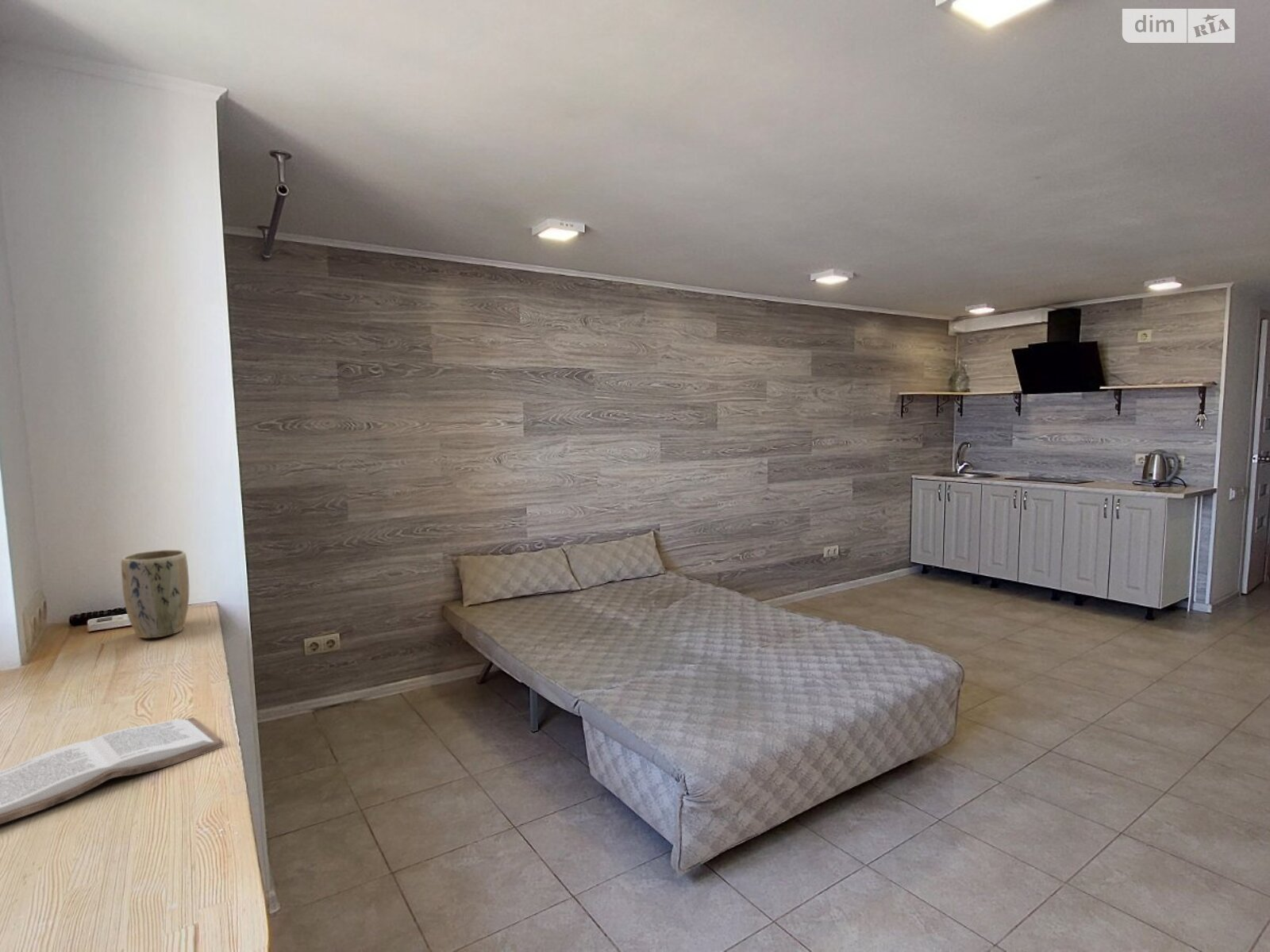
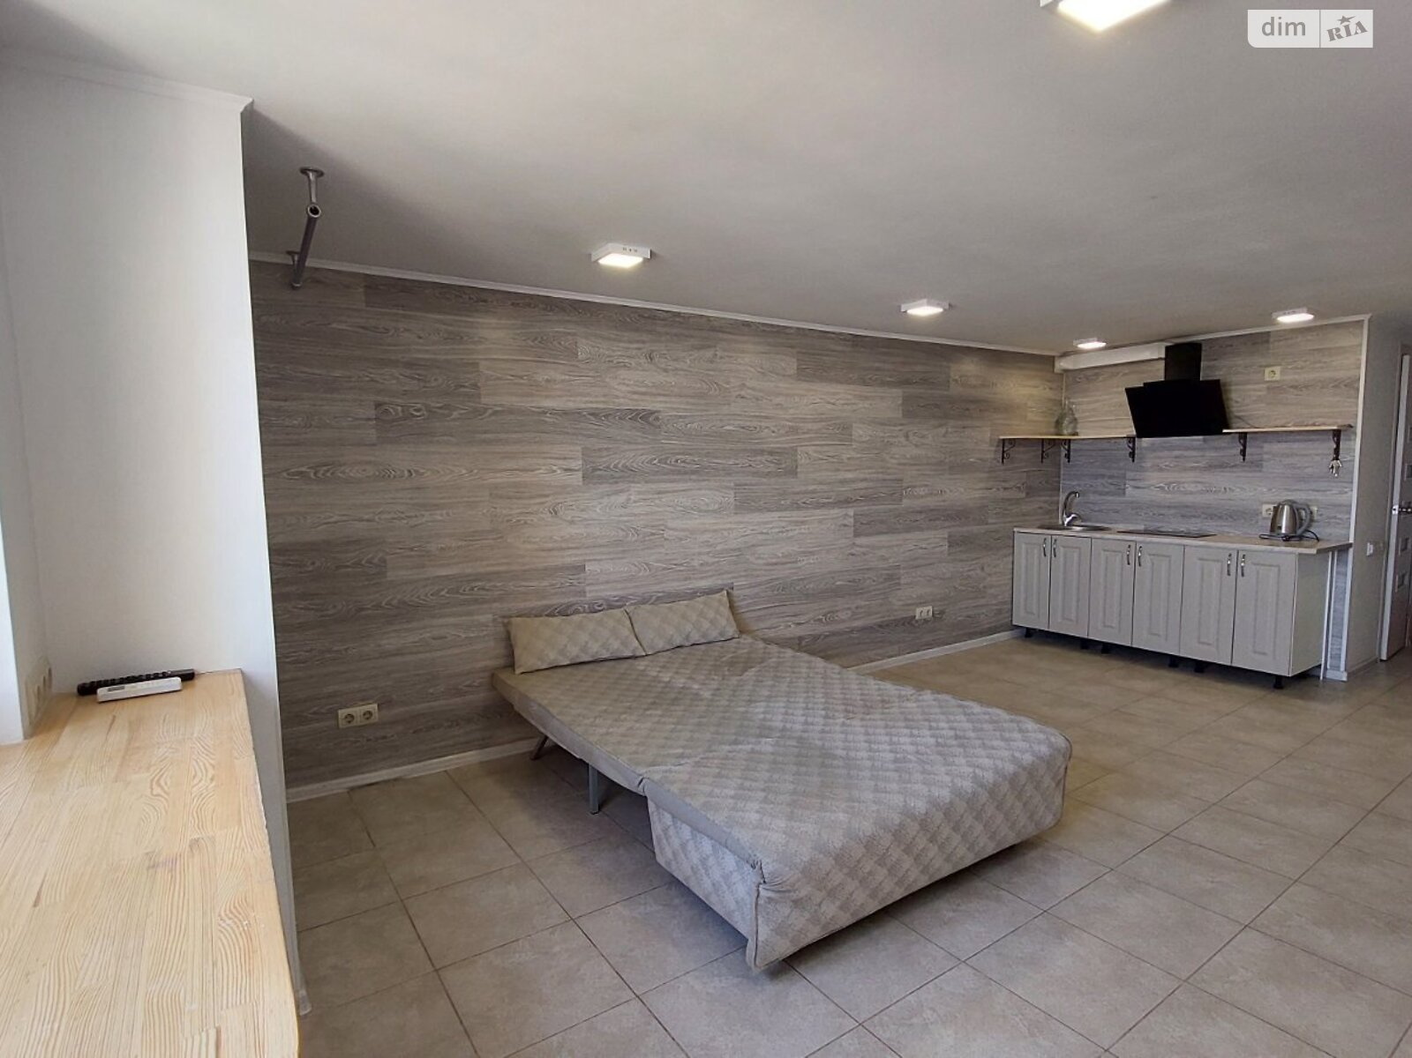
- plant pot (157, 593)
- book (99, 760)
